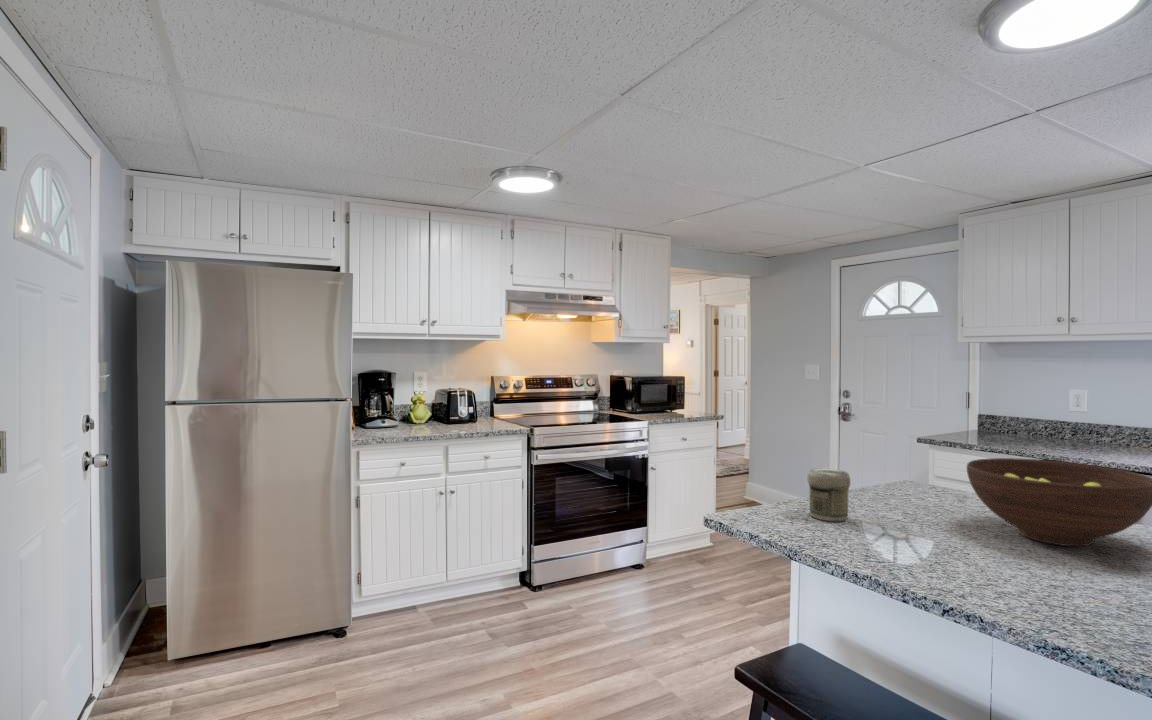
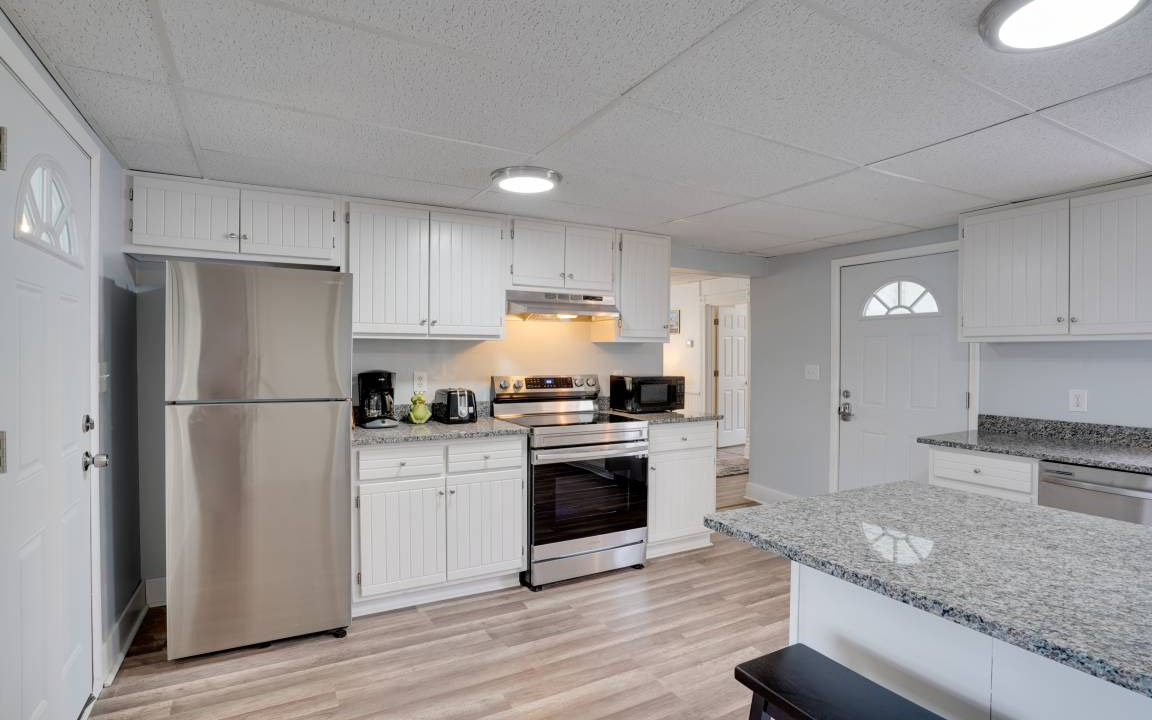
- jar (828, 493)
- fruit bowl (1054, 505)
